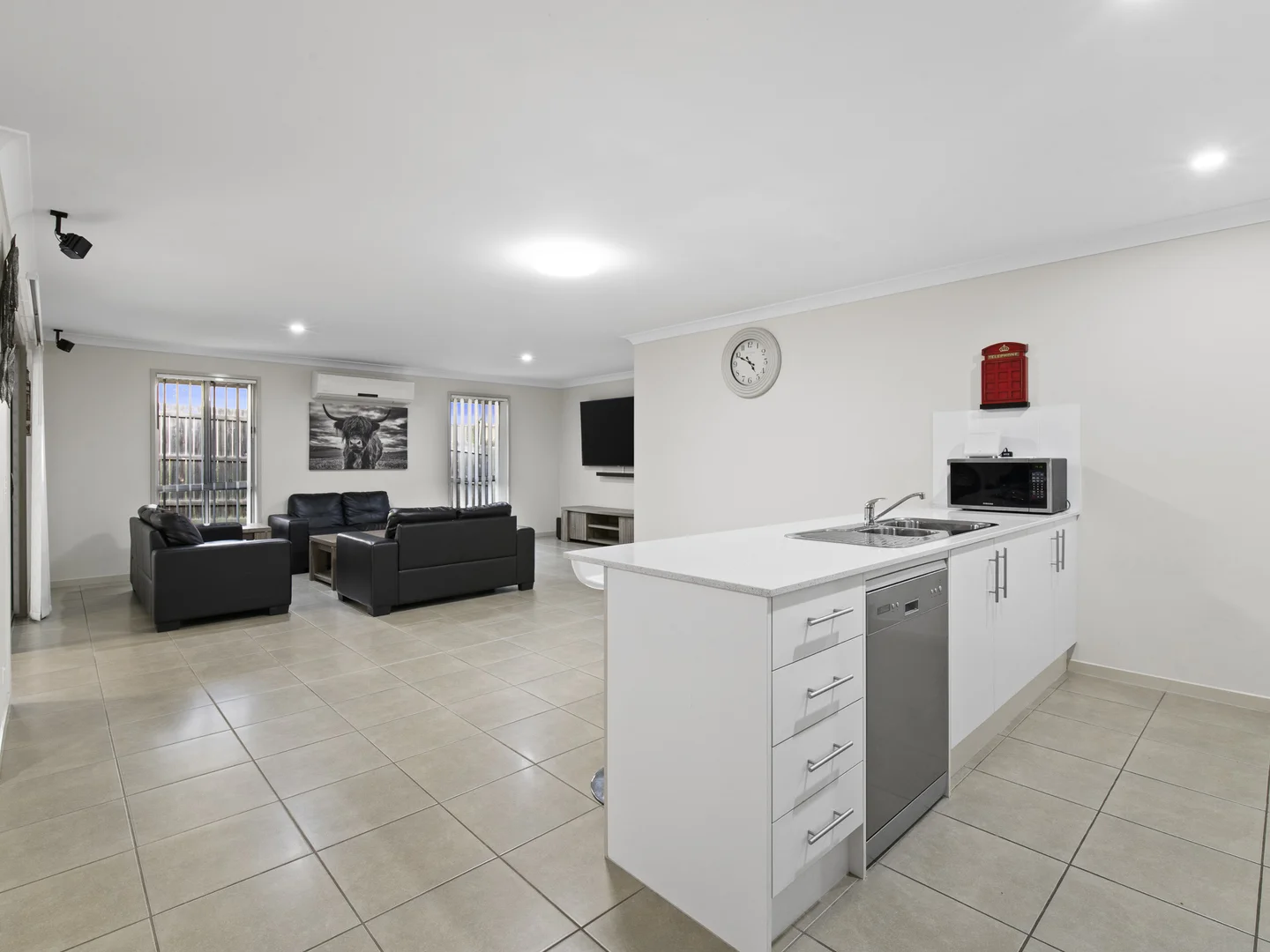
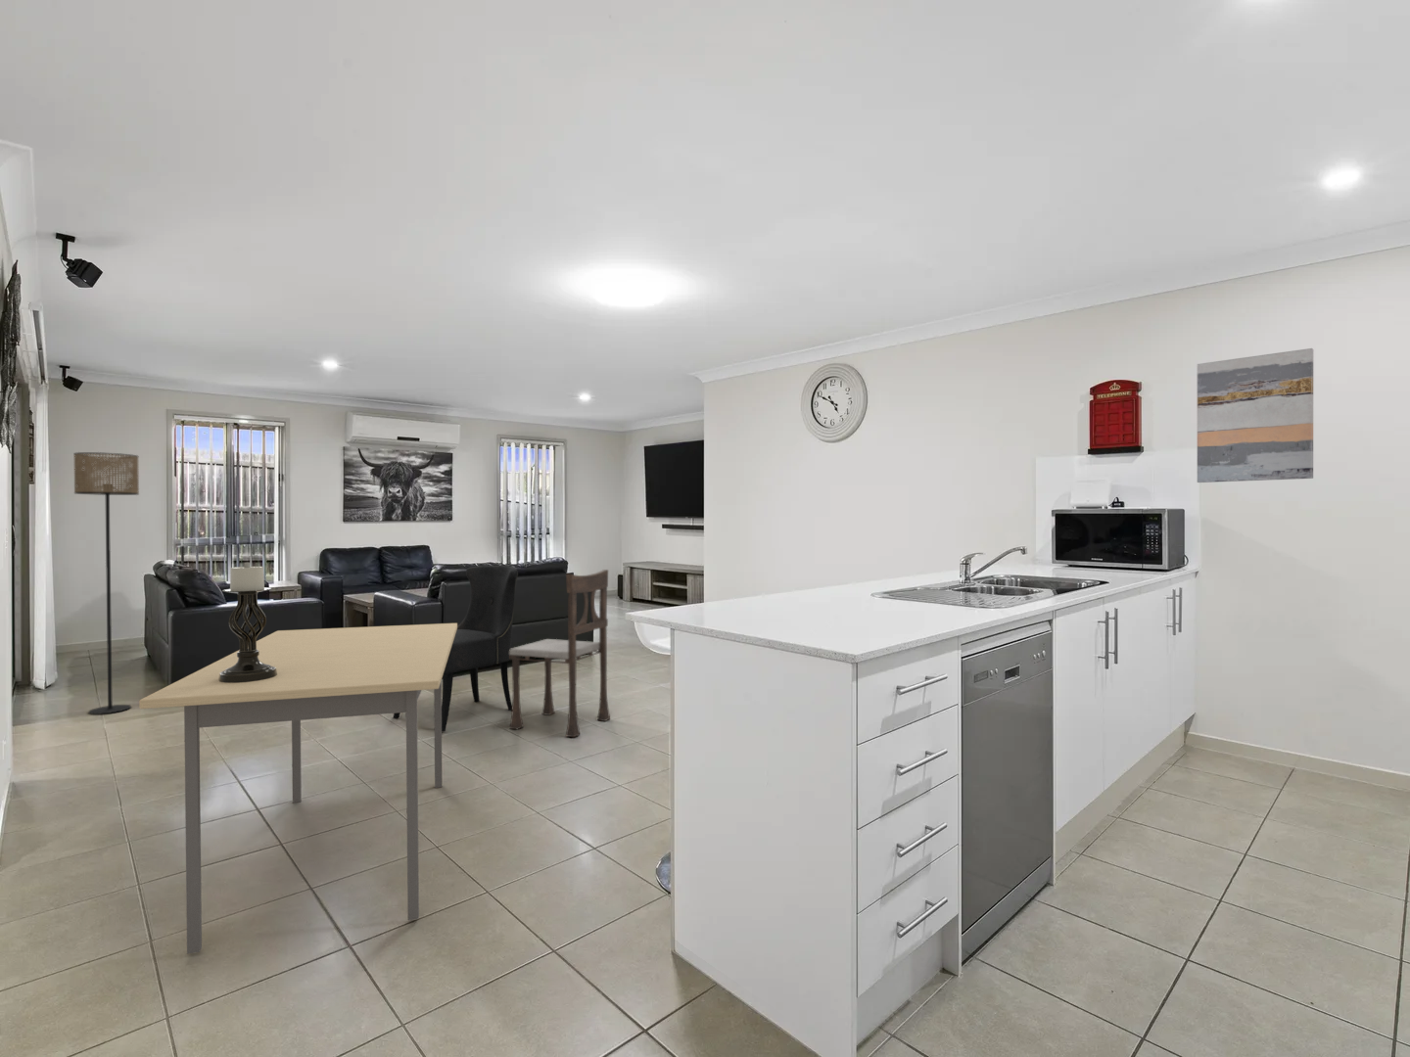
+ dining chair (560, 647)
+ dining chair (455, 641)
+ wall art (1252, 417)
+ floor lamp (108, 582)
+ dining table (343, 716)
+ candle holder (248, 620)
